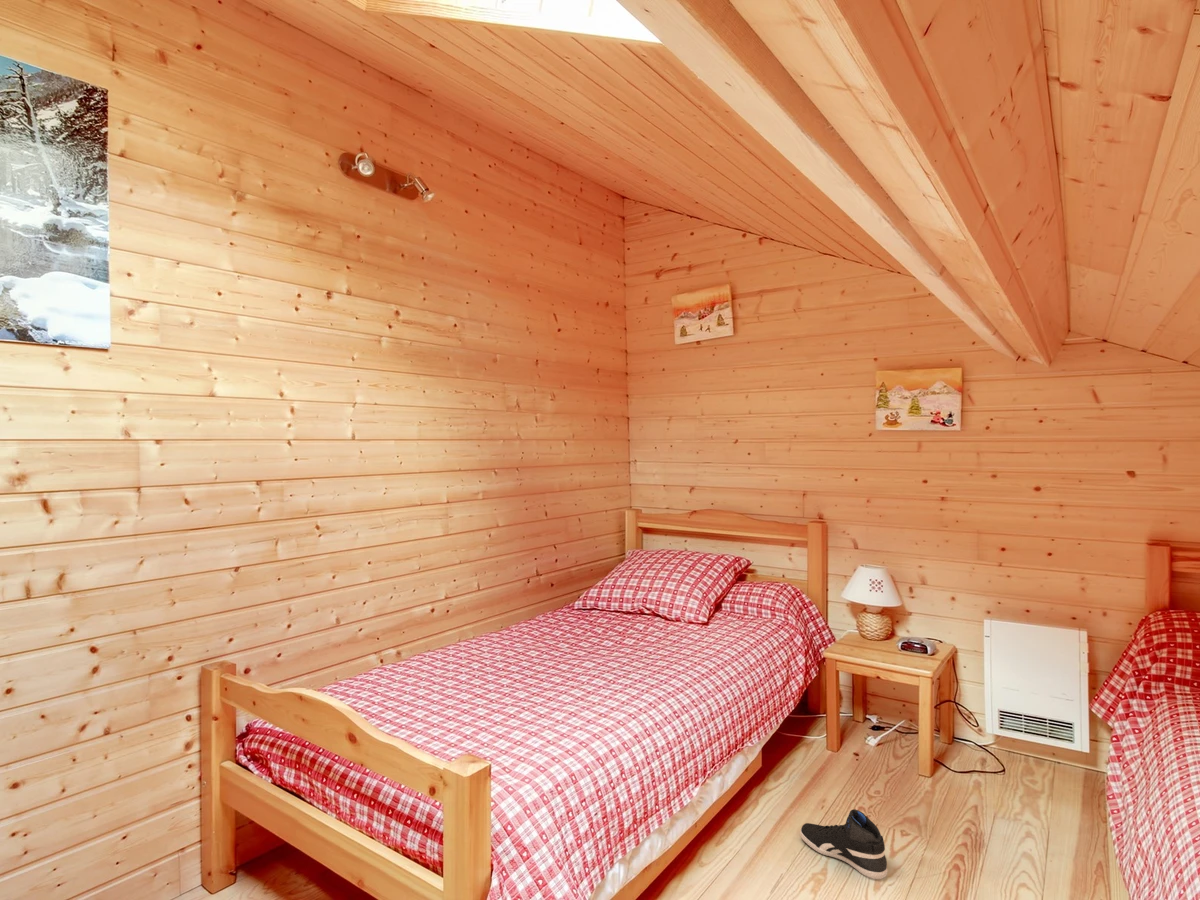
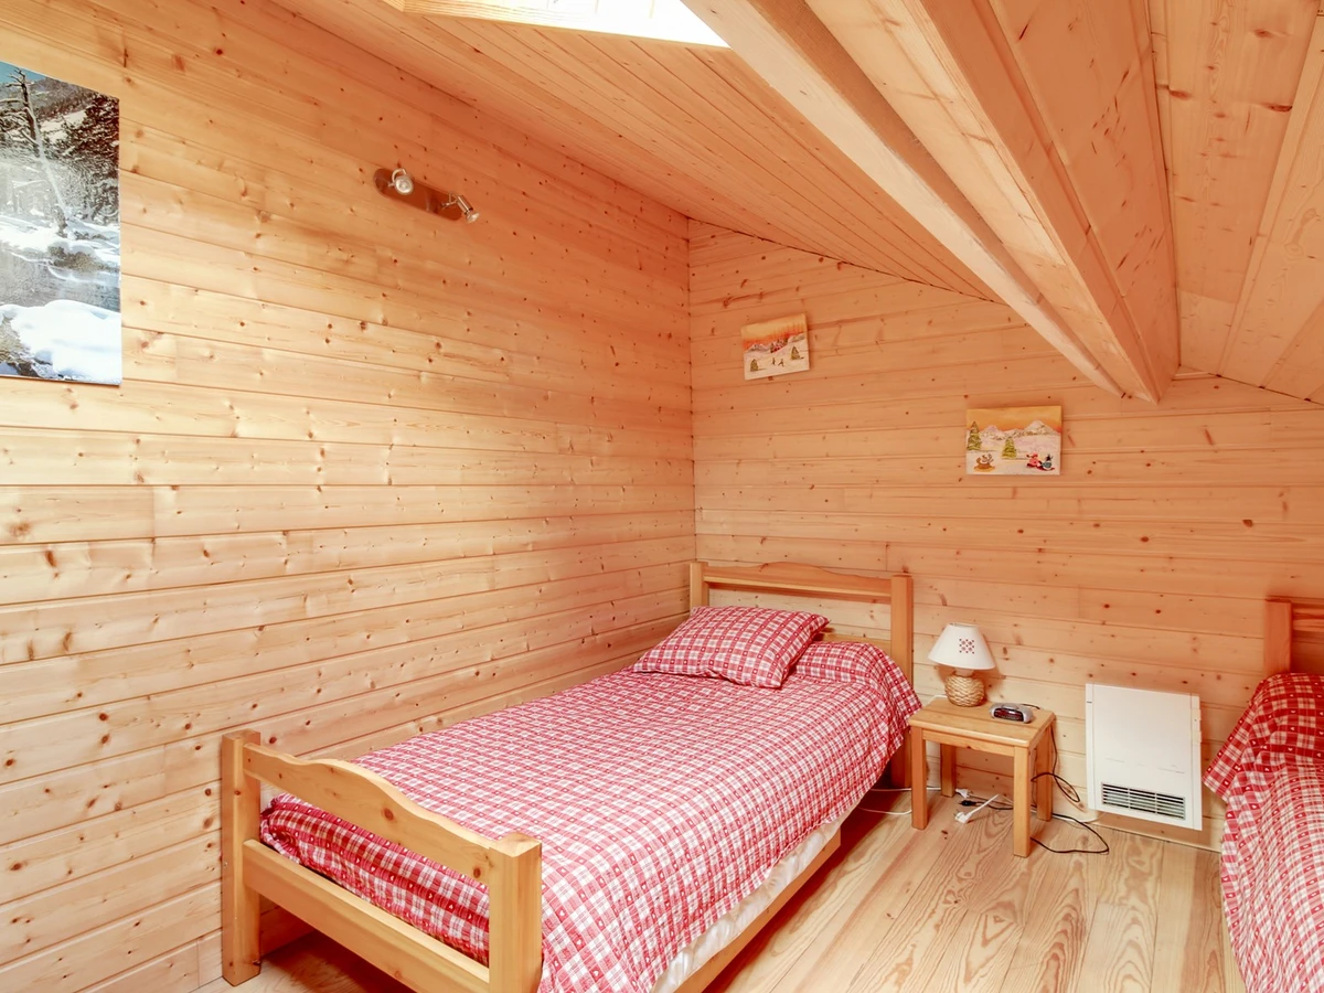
- sneaker (843, 829)
